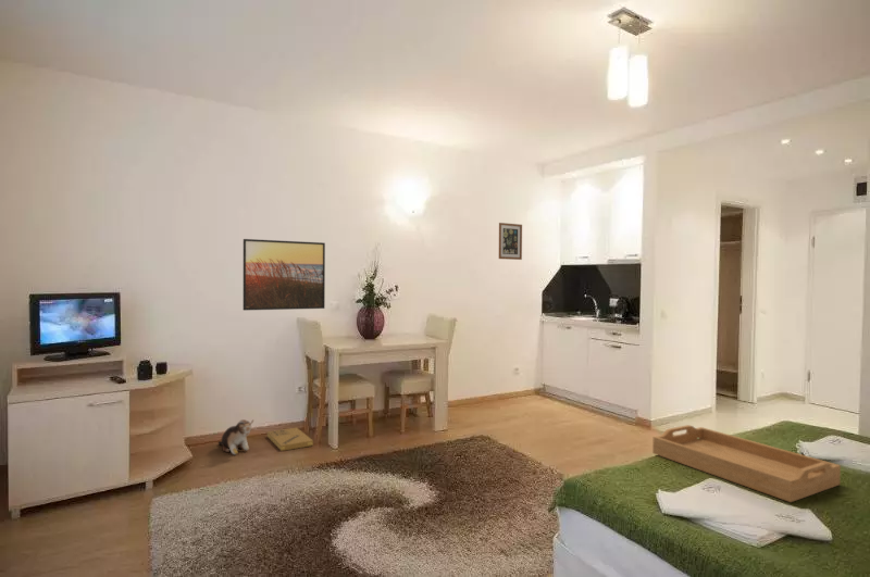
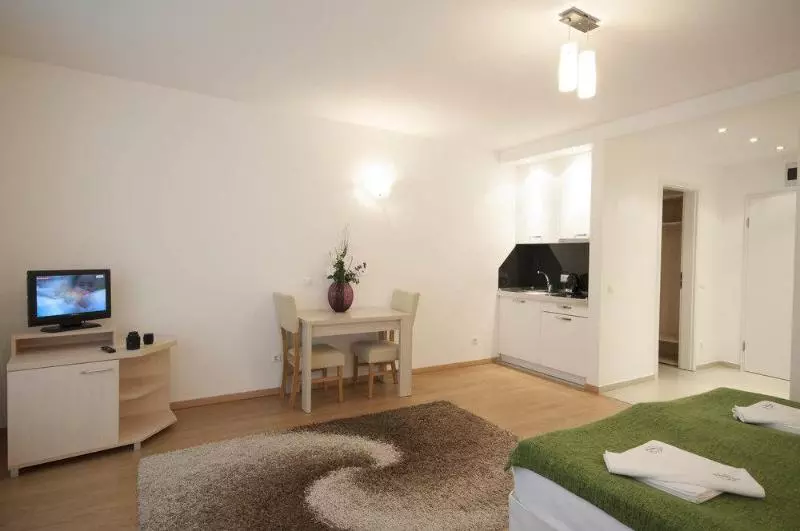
- plush toy (234, 432)
- serving tray (738, 455)
- wall art (510, 241)
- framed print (285, 275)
- cardboard box (289, 438)
